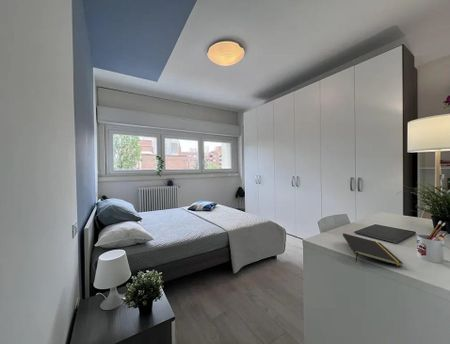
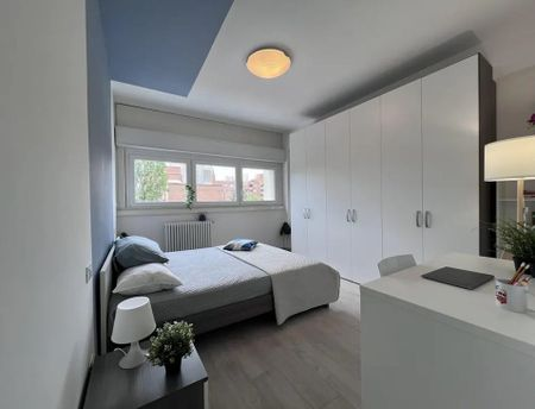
- notepad (368, 247)
